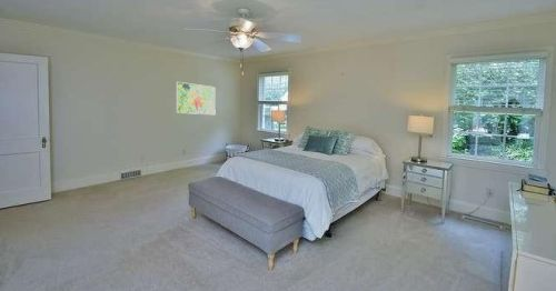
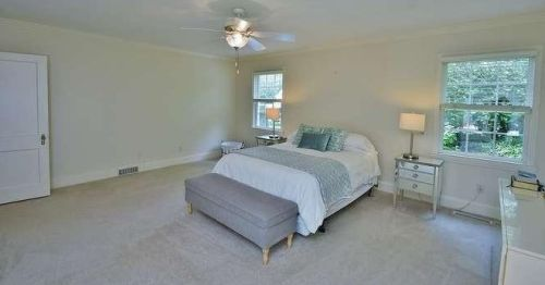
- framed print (197, 99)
